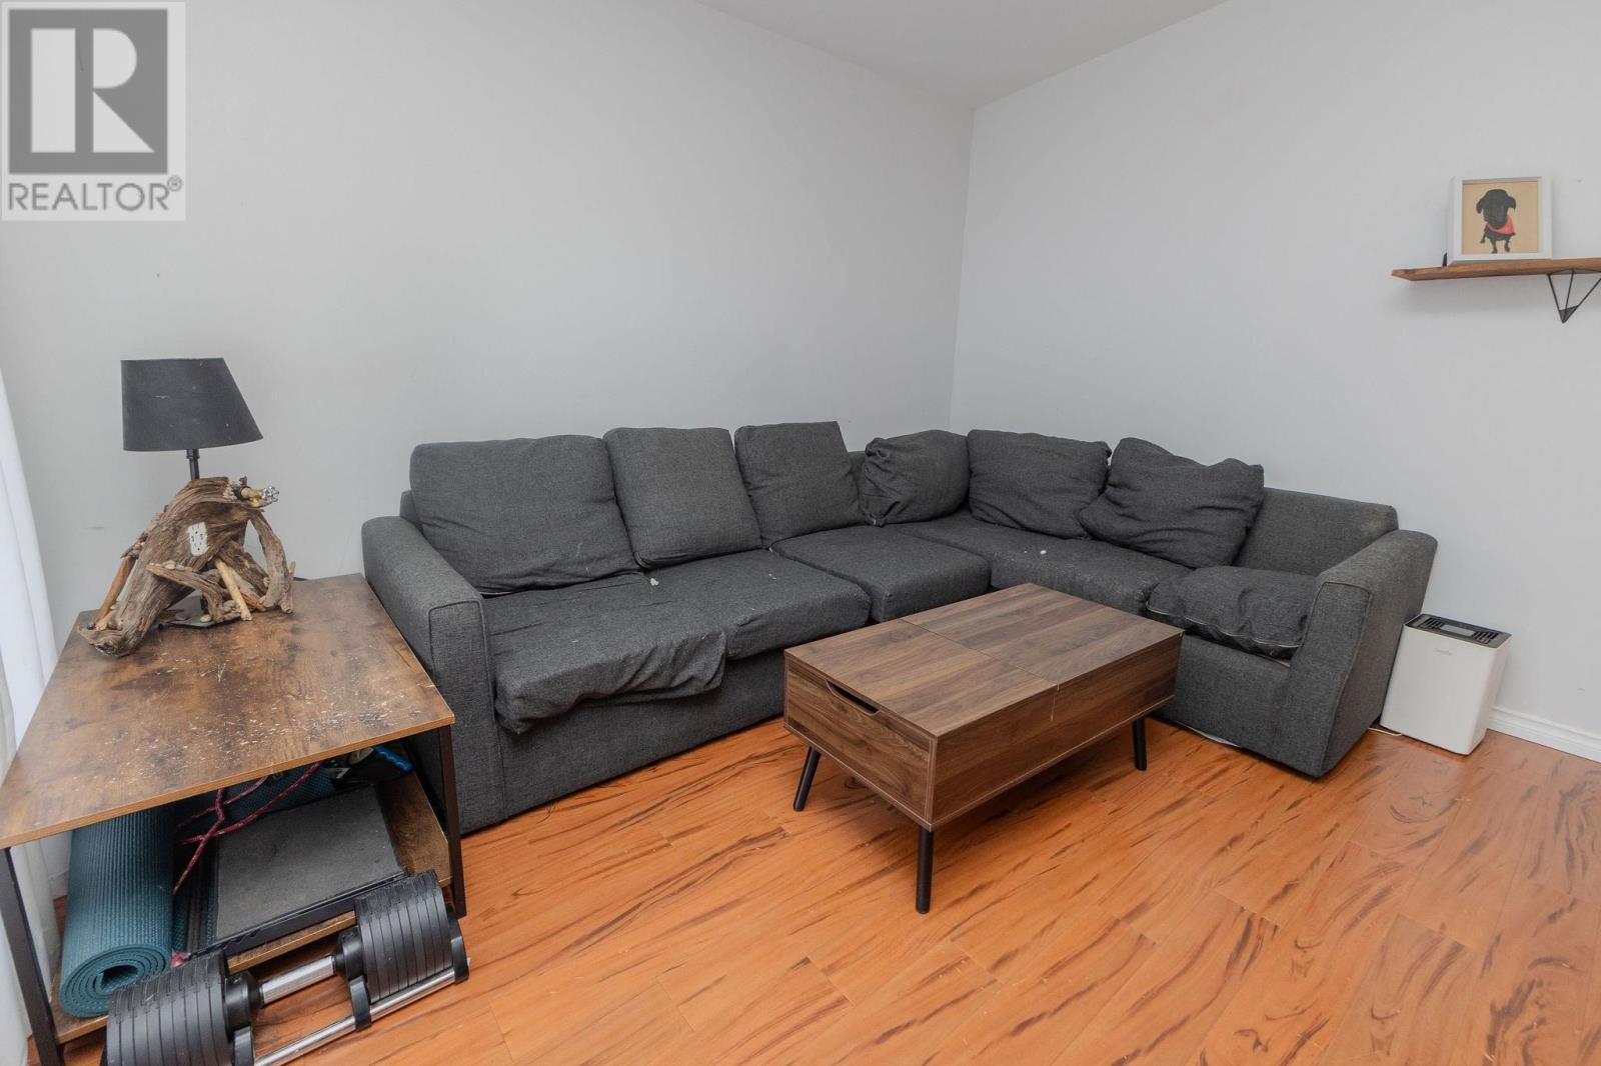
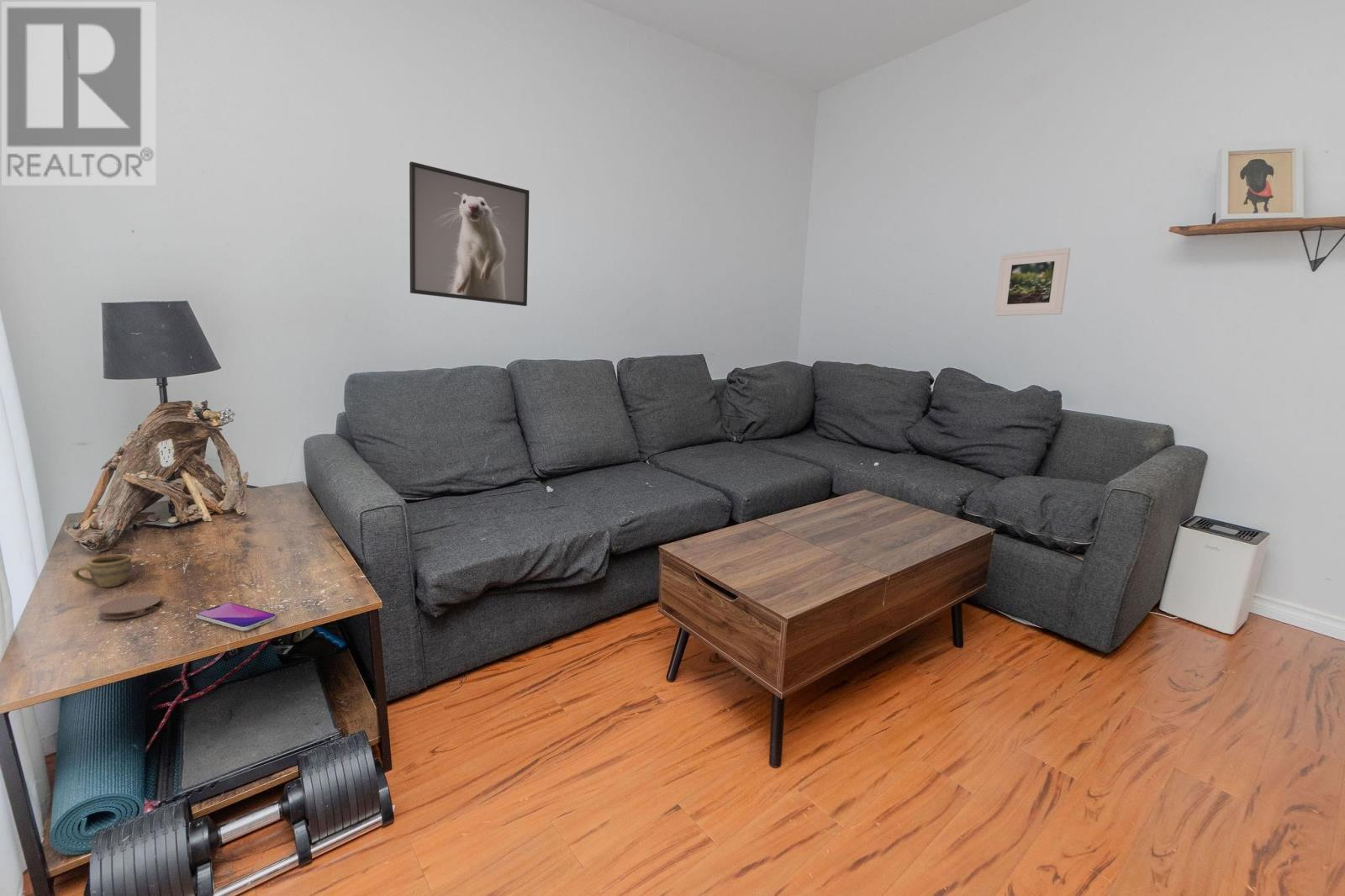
+ coaster (130, 606)
+ cup (103, 572)
+ smartphone (236, 615)
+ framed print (472, 239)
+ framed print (1031, 283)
